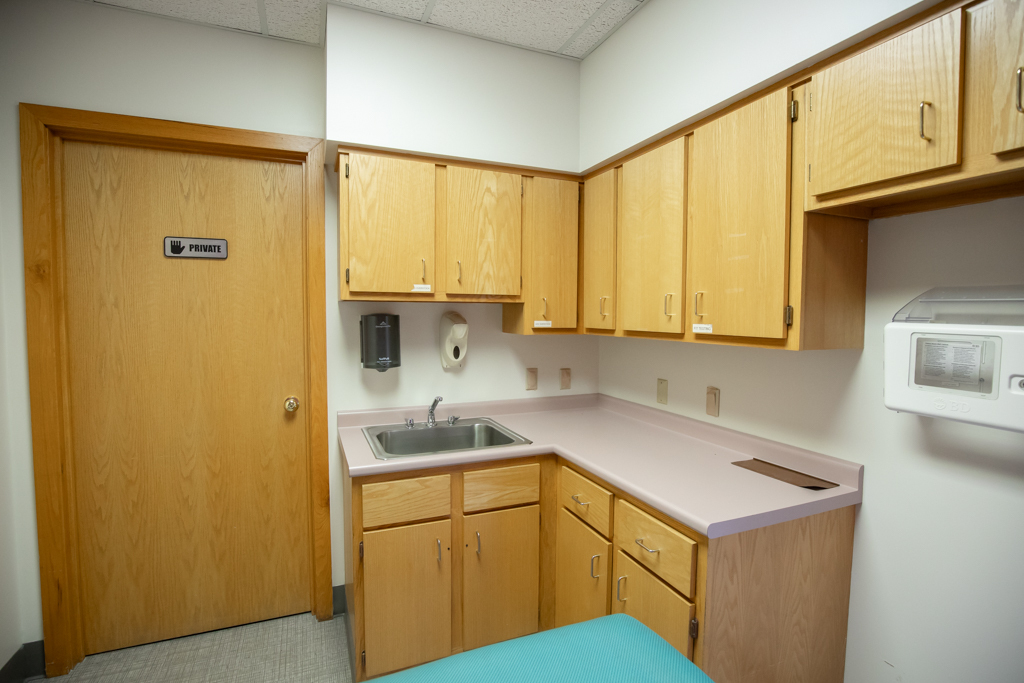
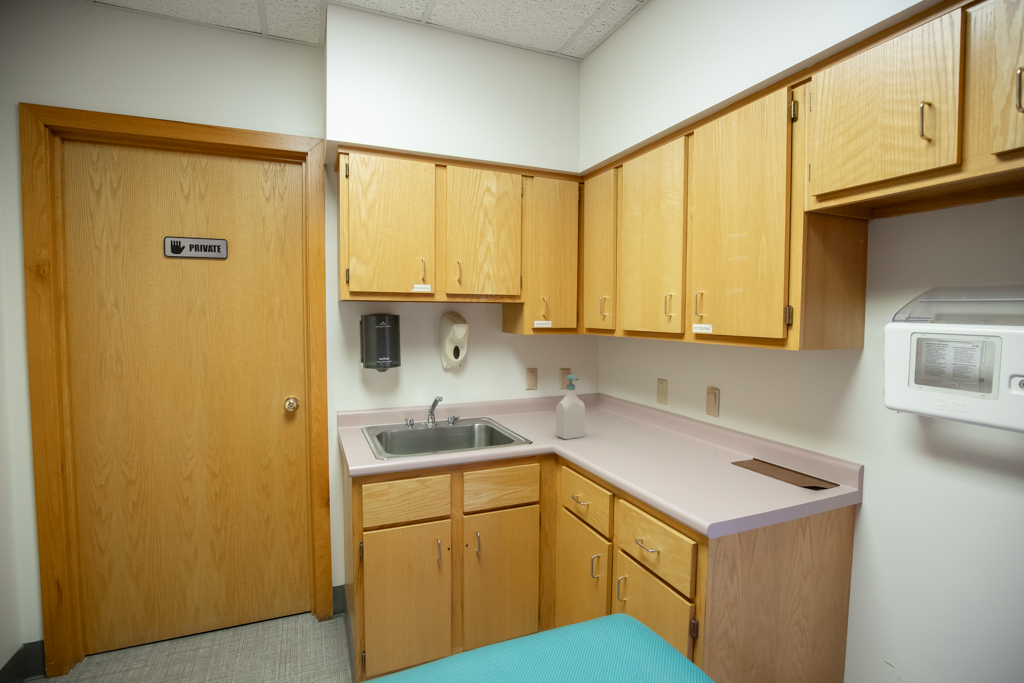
+ soap bottle (571, 406)
